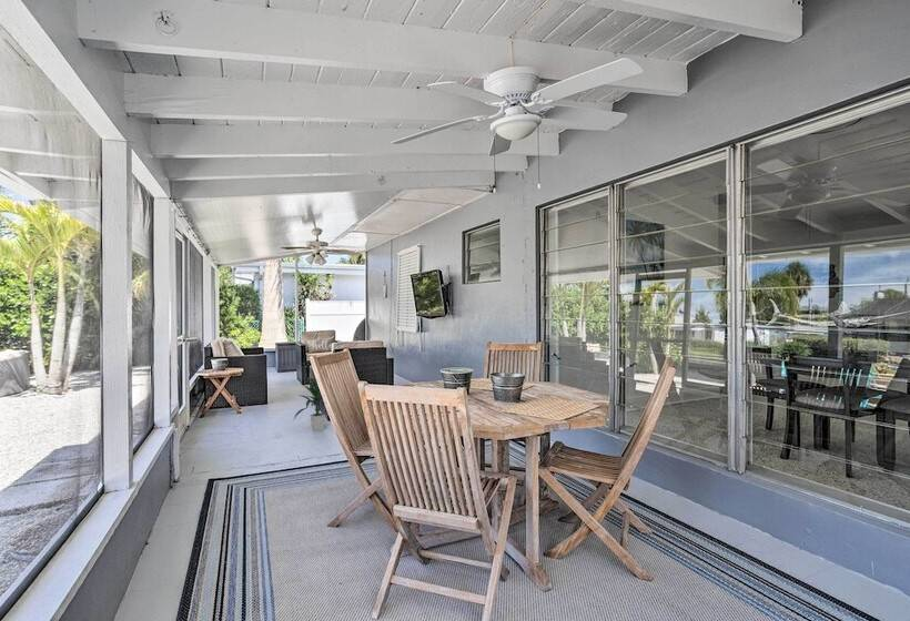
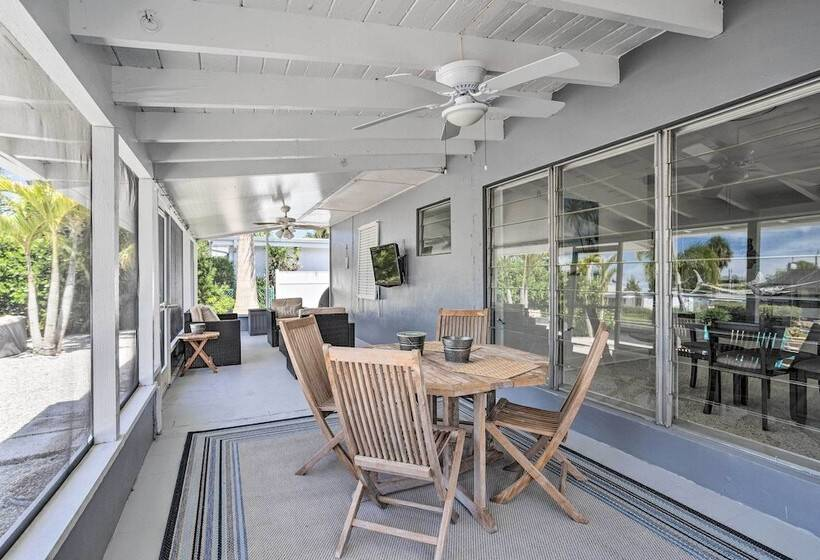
- indoor plant (315, 401)
